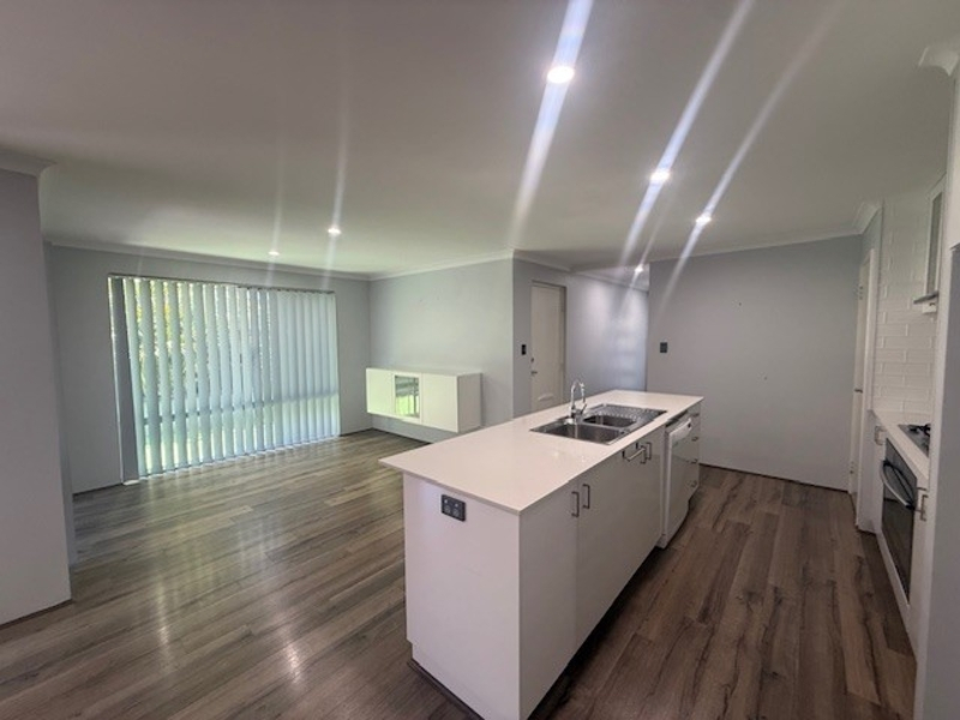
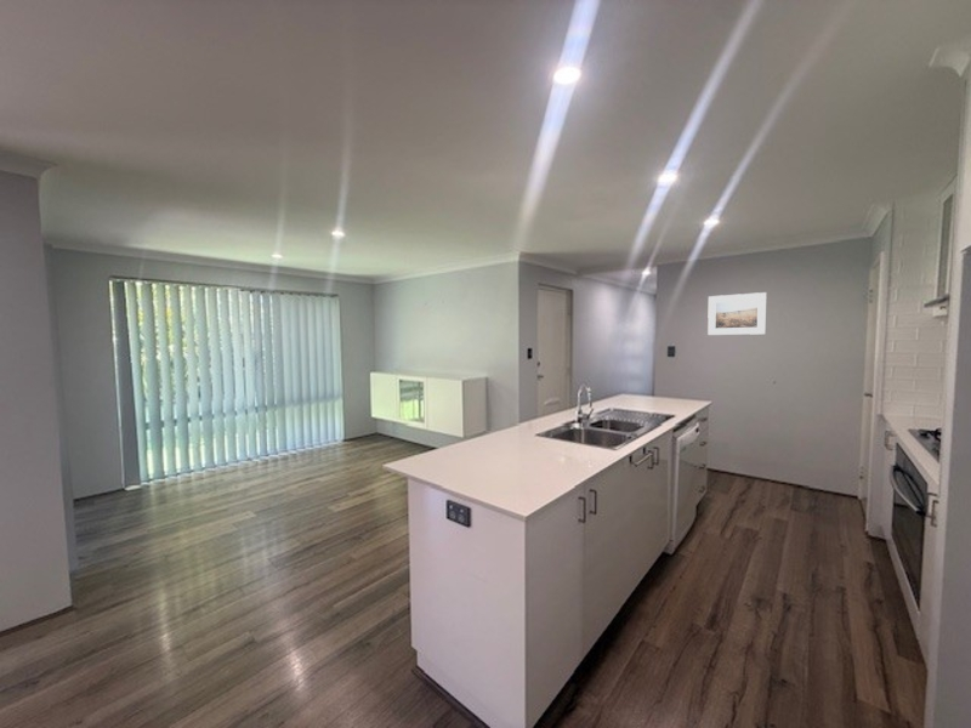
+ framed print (736, 314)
